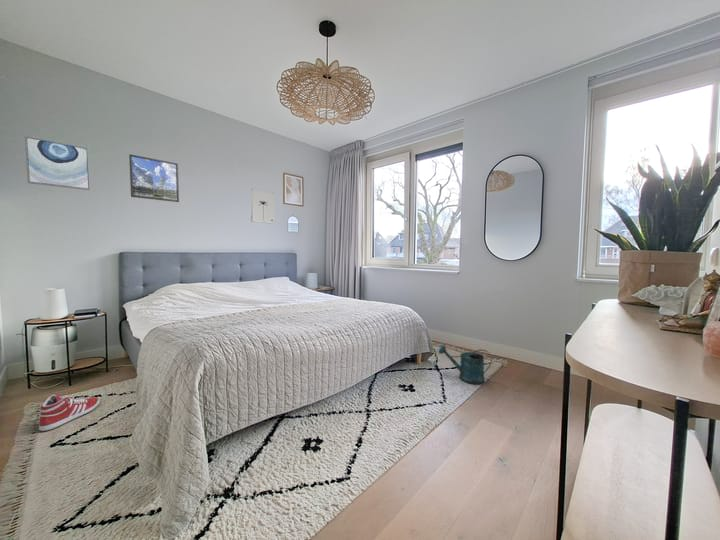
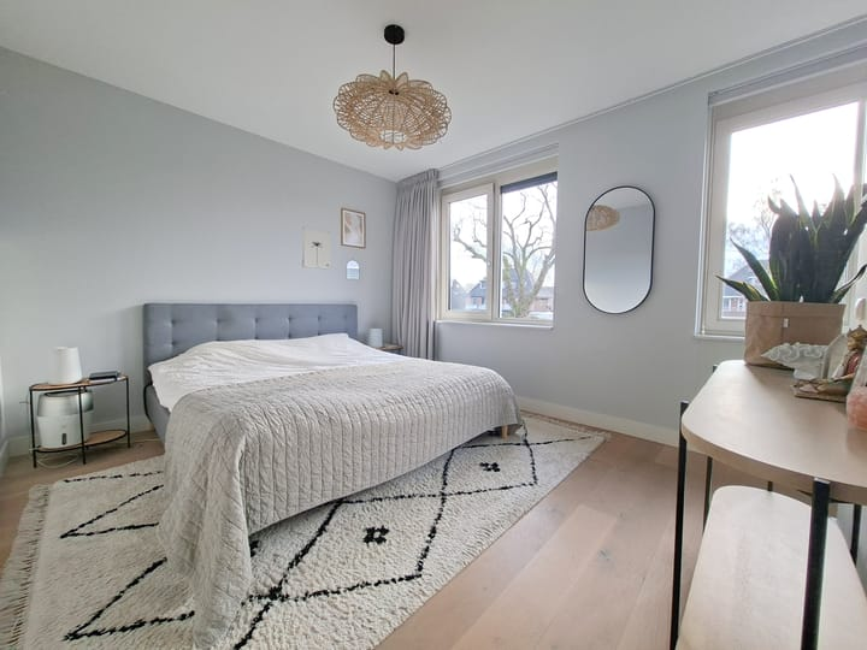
- watering can (464, 362)
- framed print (155, 179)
- wall art (59, 164)
- sneaker (71, 403)
